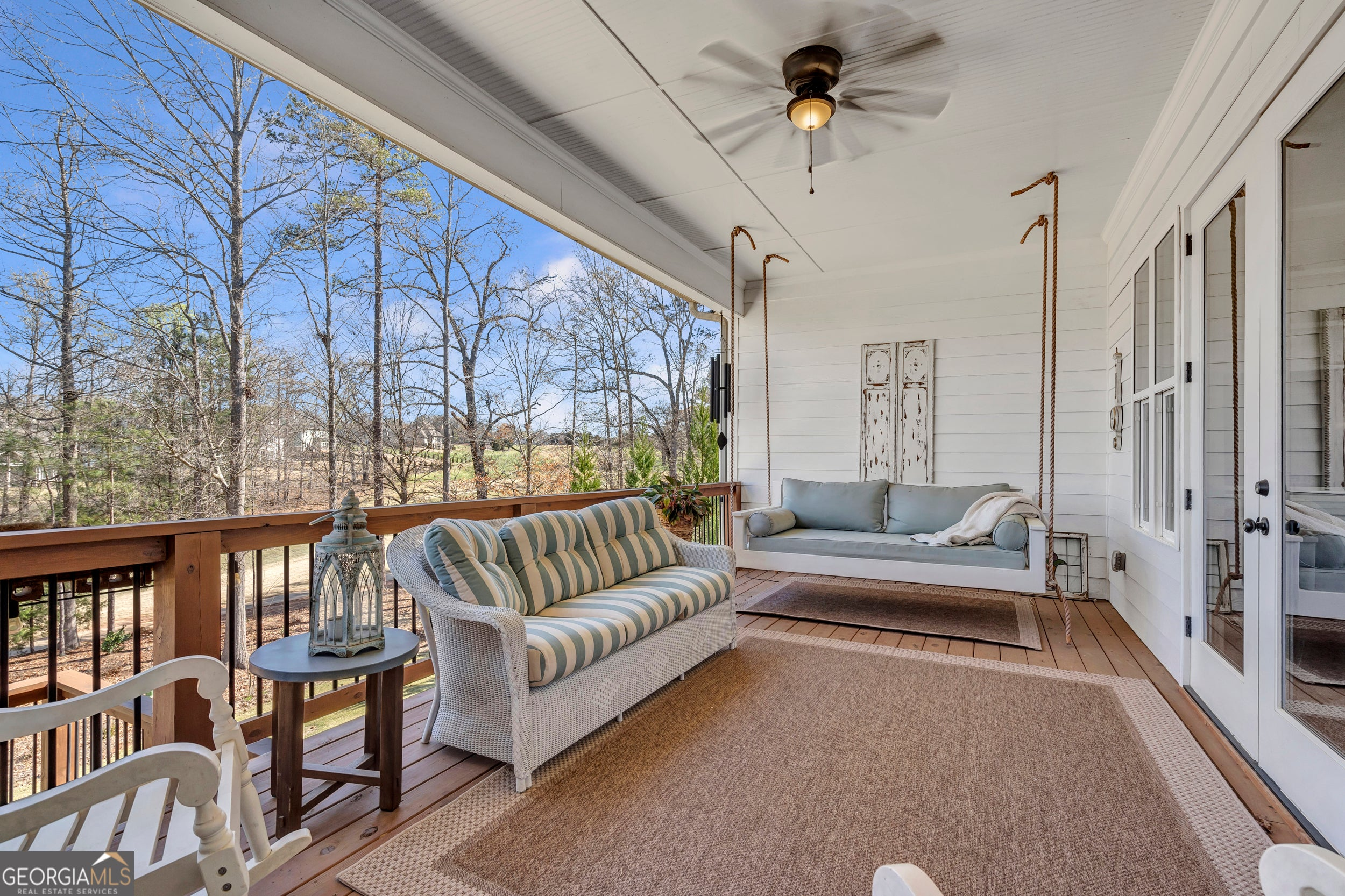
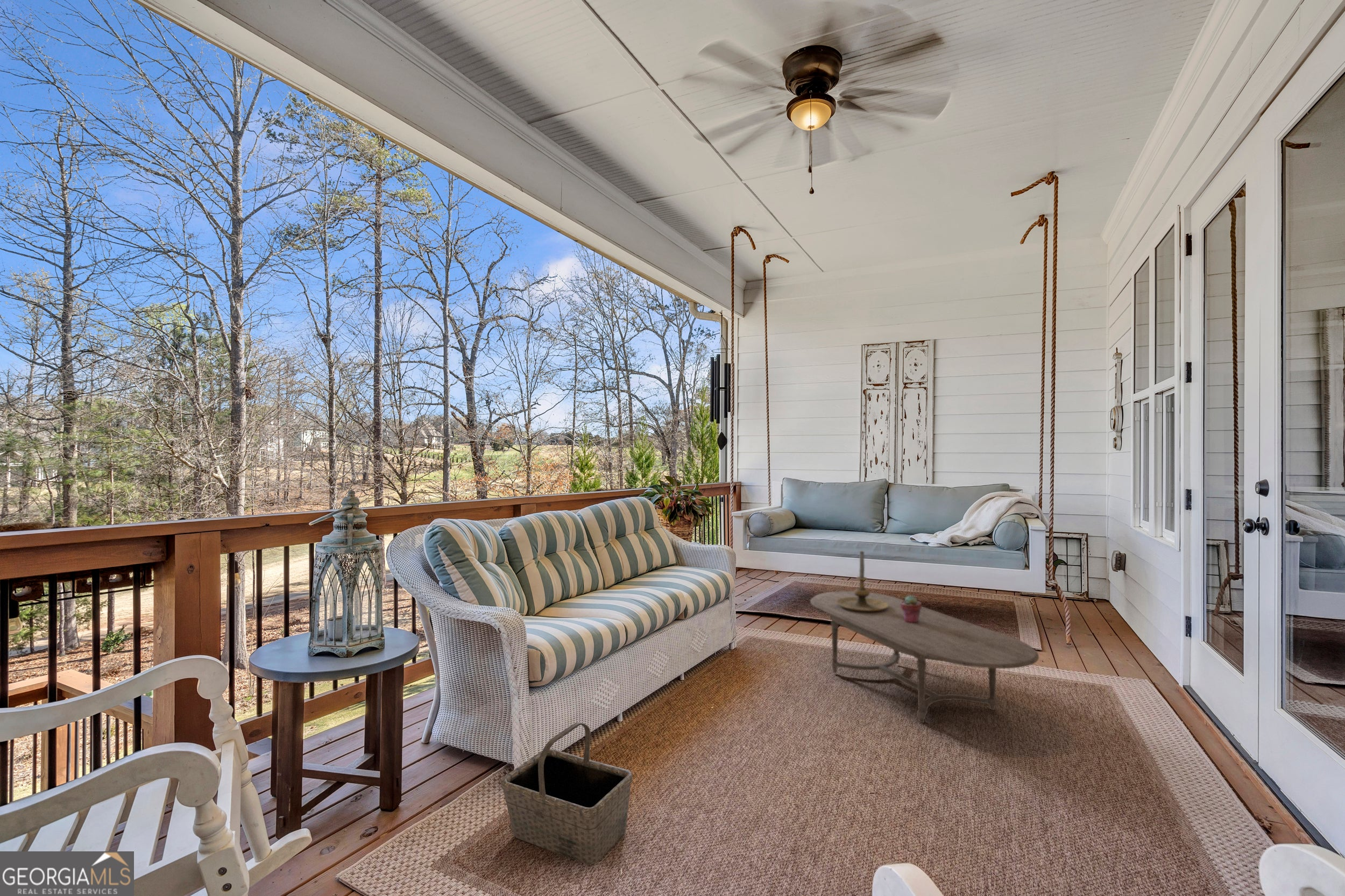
+ coffee table (907, 655)
+ potted succulent (911, 607)
+ basket (567, 783)
+ candle holder (861, 578)
